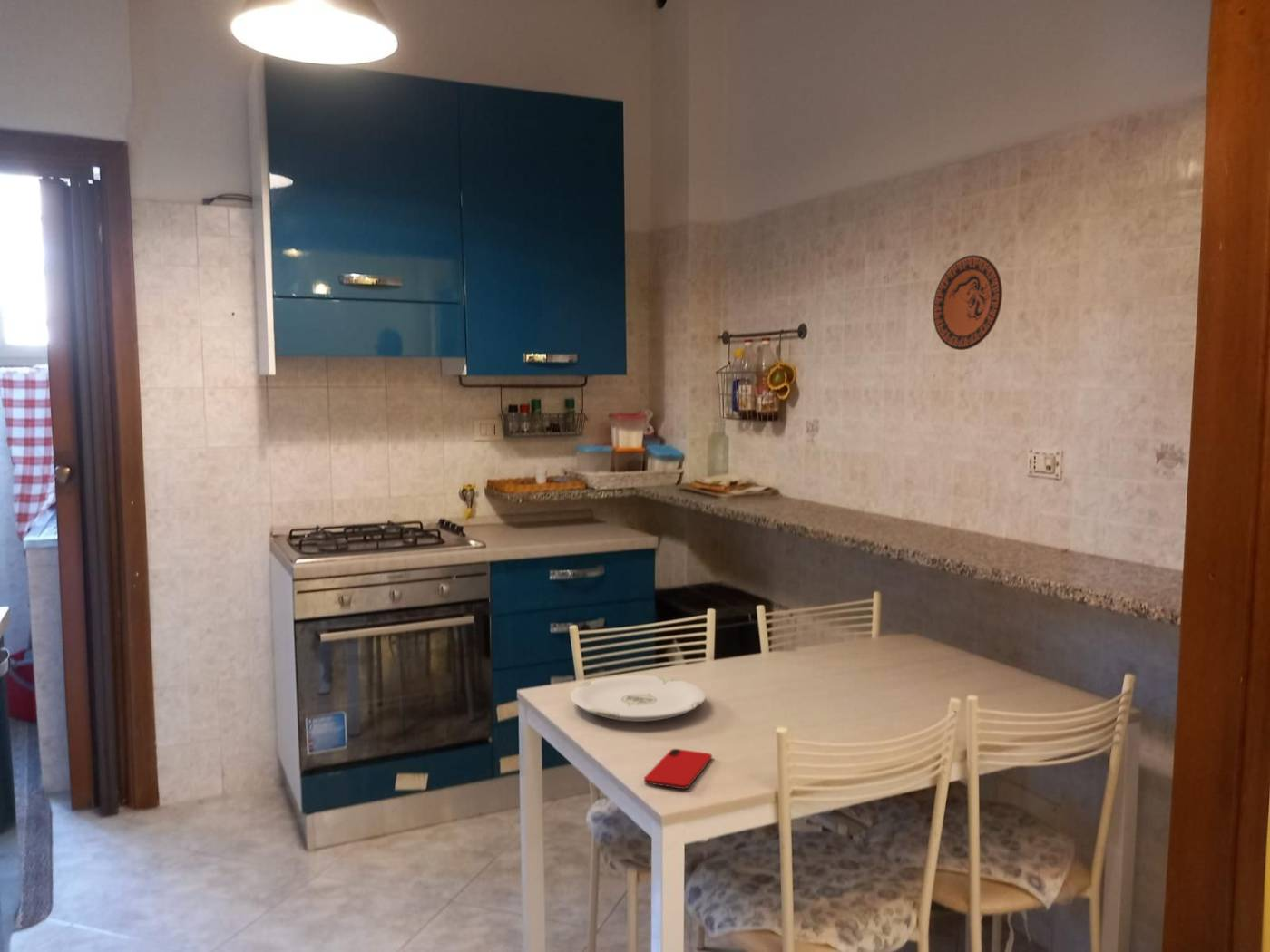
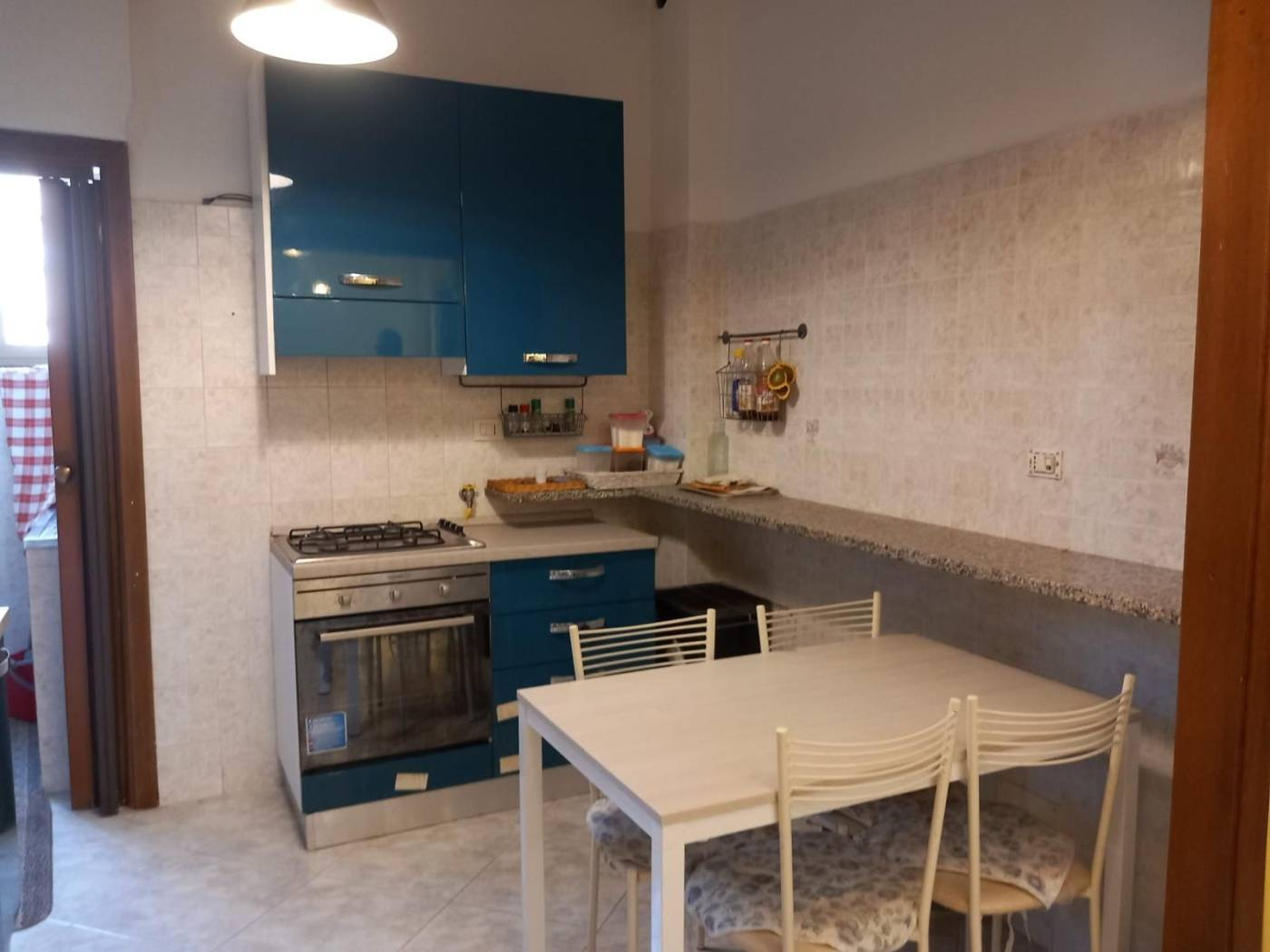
- decorative plate (967, 303)
- plate (638, 699)
- smartphone (679, 767)
